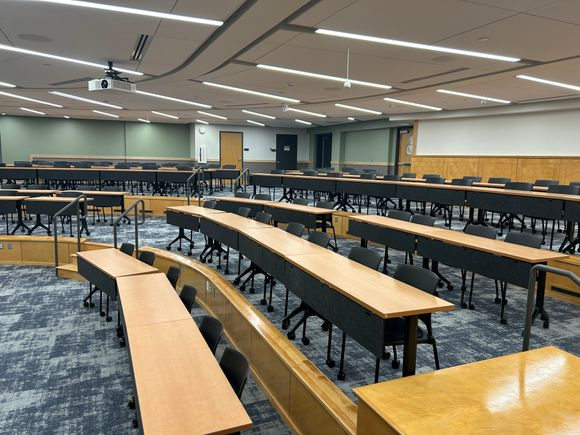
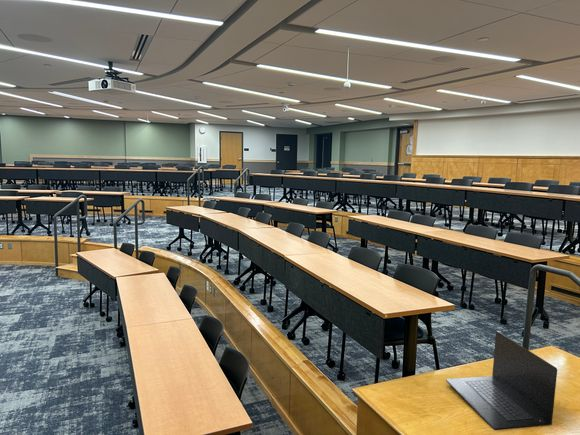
+ laptop (495, 375)
